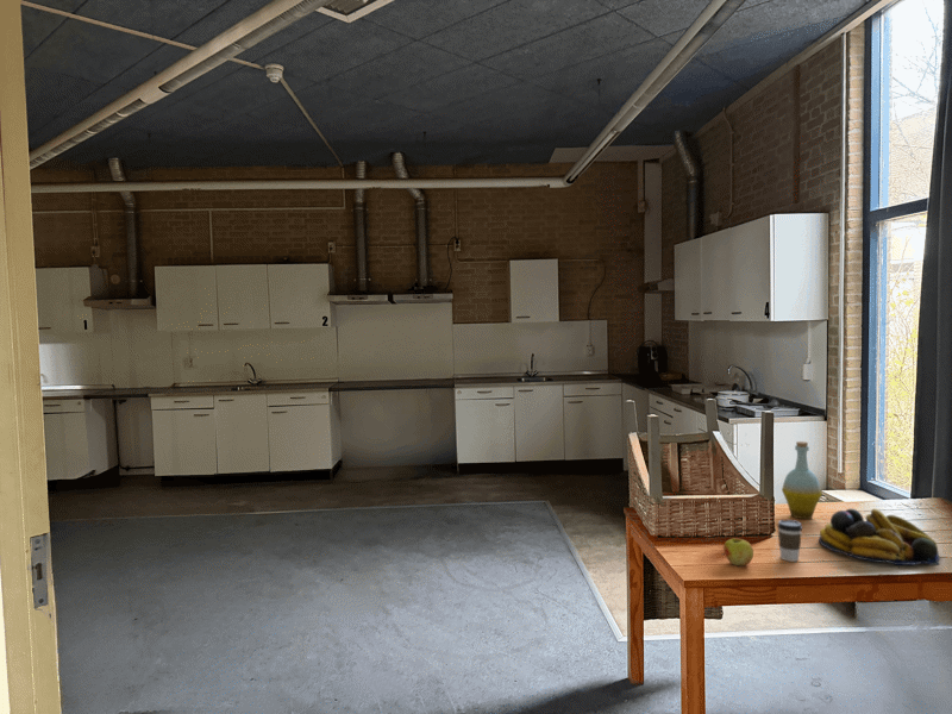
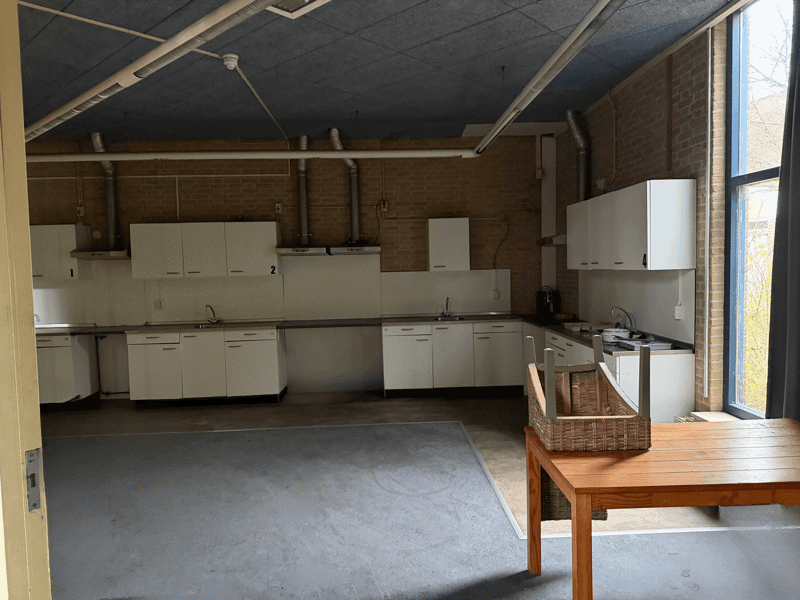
- fruit bowl (876, 530)
- bottle (801, 478)
- coffee cup (789, 540)
- apple (738, 551)
